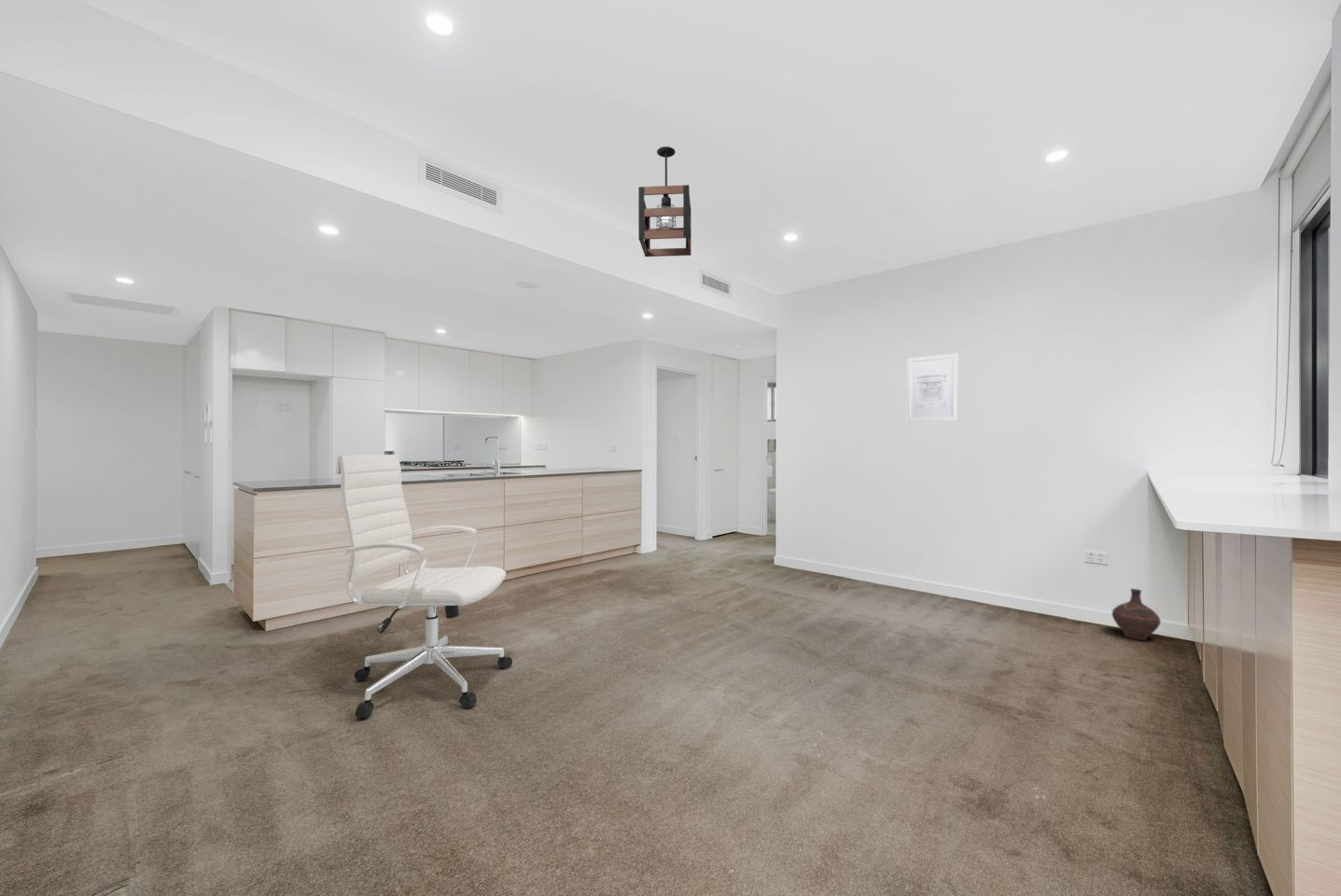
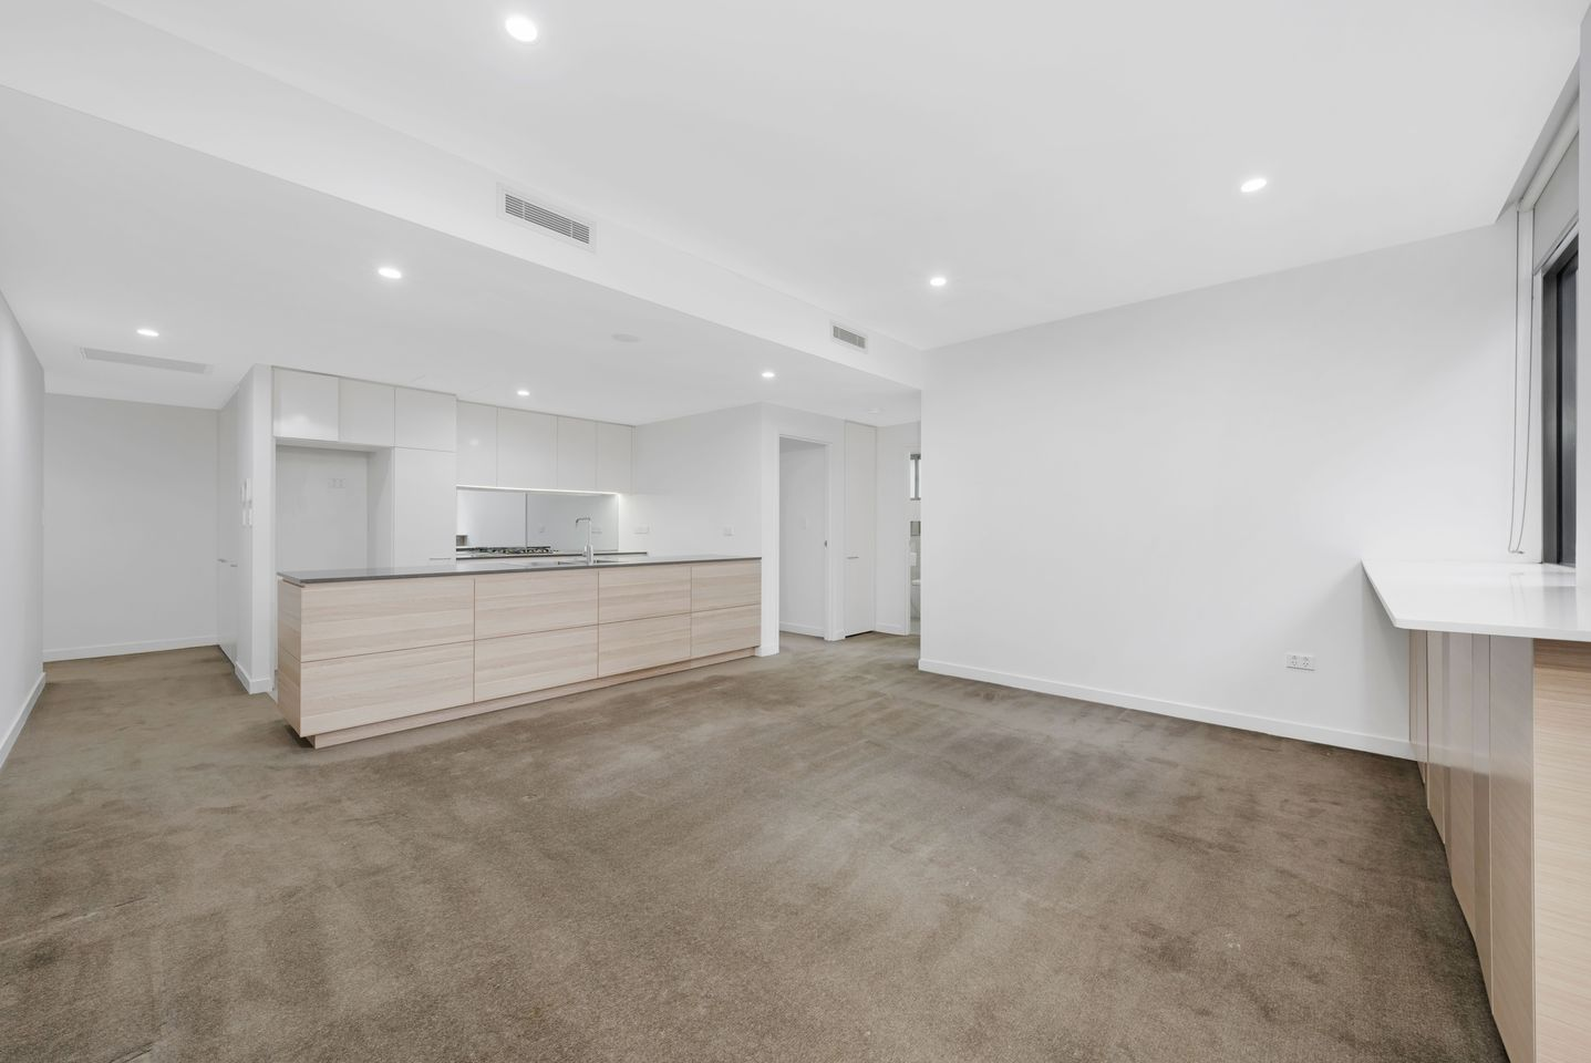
- pendant light (665, 199)
- ceramic jug (1135, 613)
- wall art (931, 388)
- chair (426, 568)
